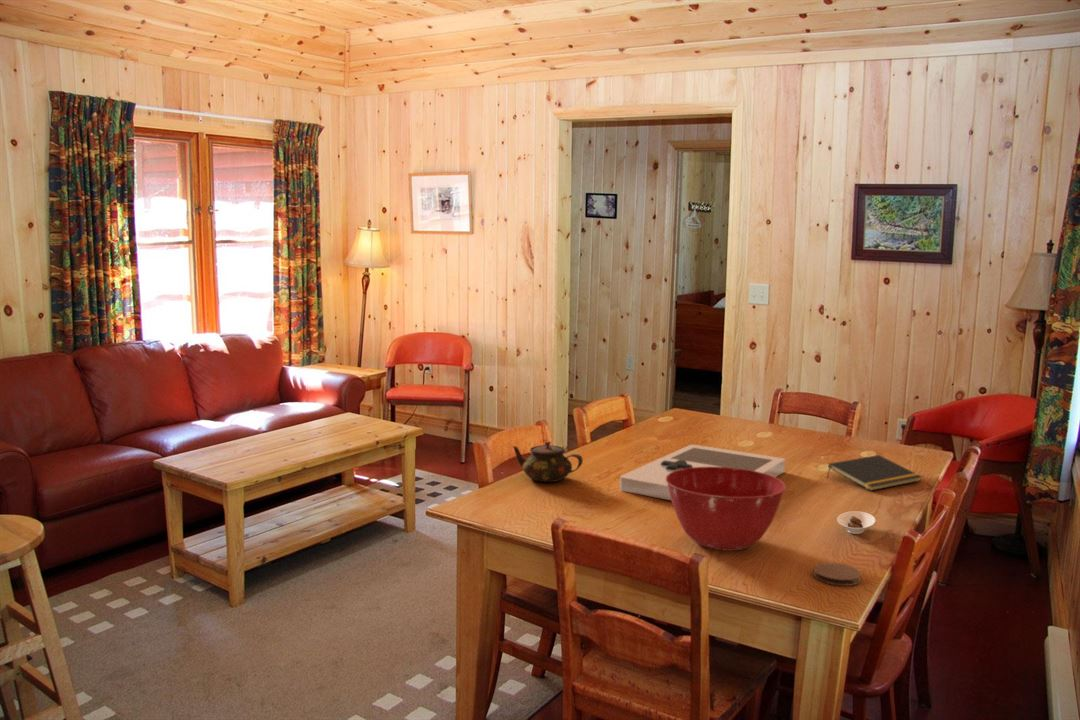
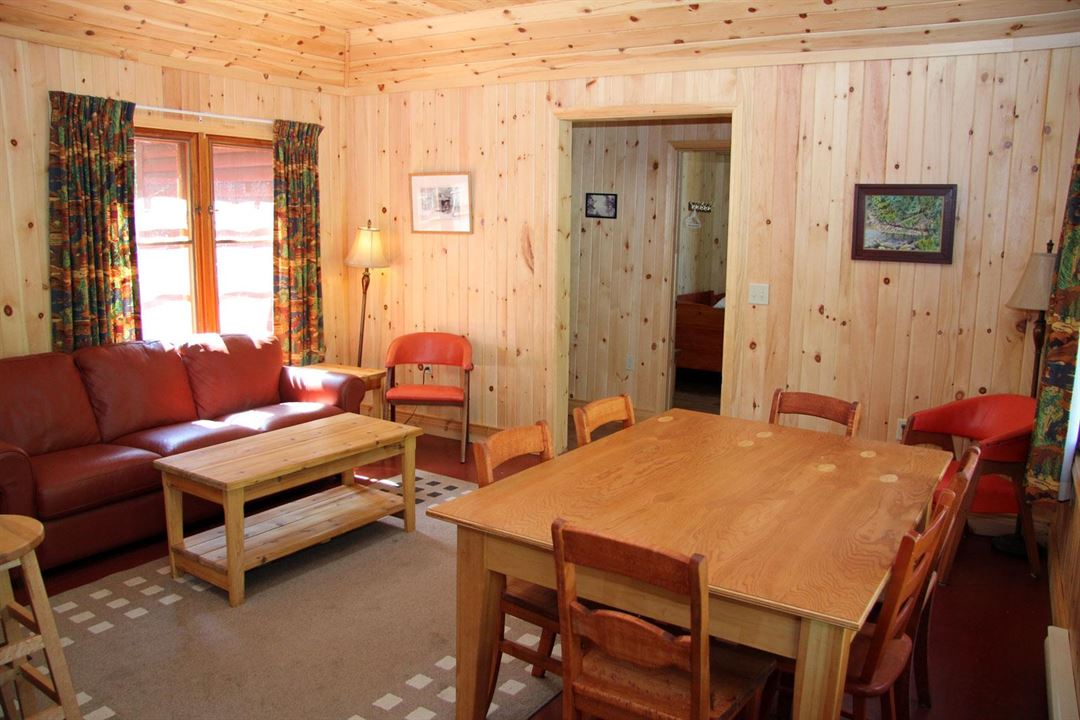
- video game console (705, 466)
- saucer (855, 523)
- mixing bowl (723, 510)
- teapot (546, 459)
- notepad (874, 472)
- coaster (836, 573)
